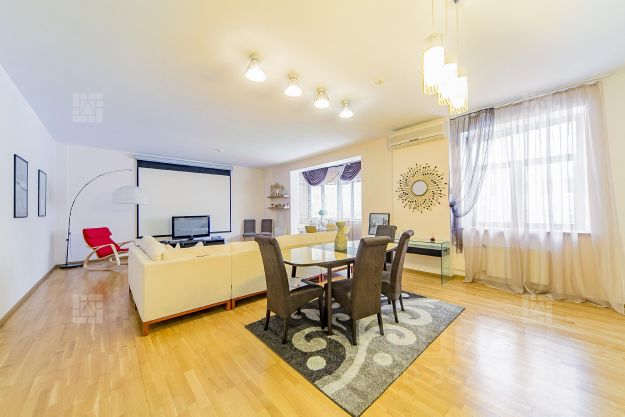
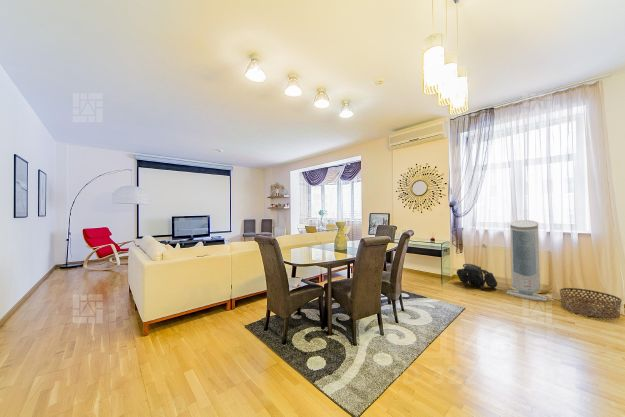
+ basket (588, 302)
+ backpack (474, 274)
+ air purifier (524, 257)
